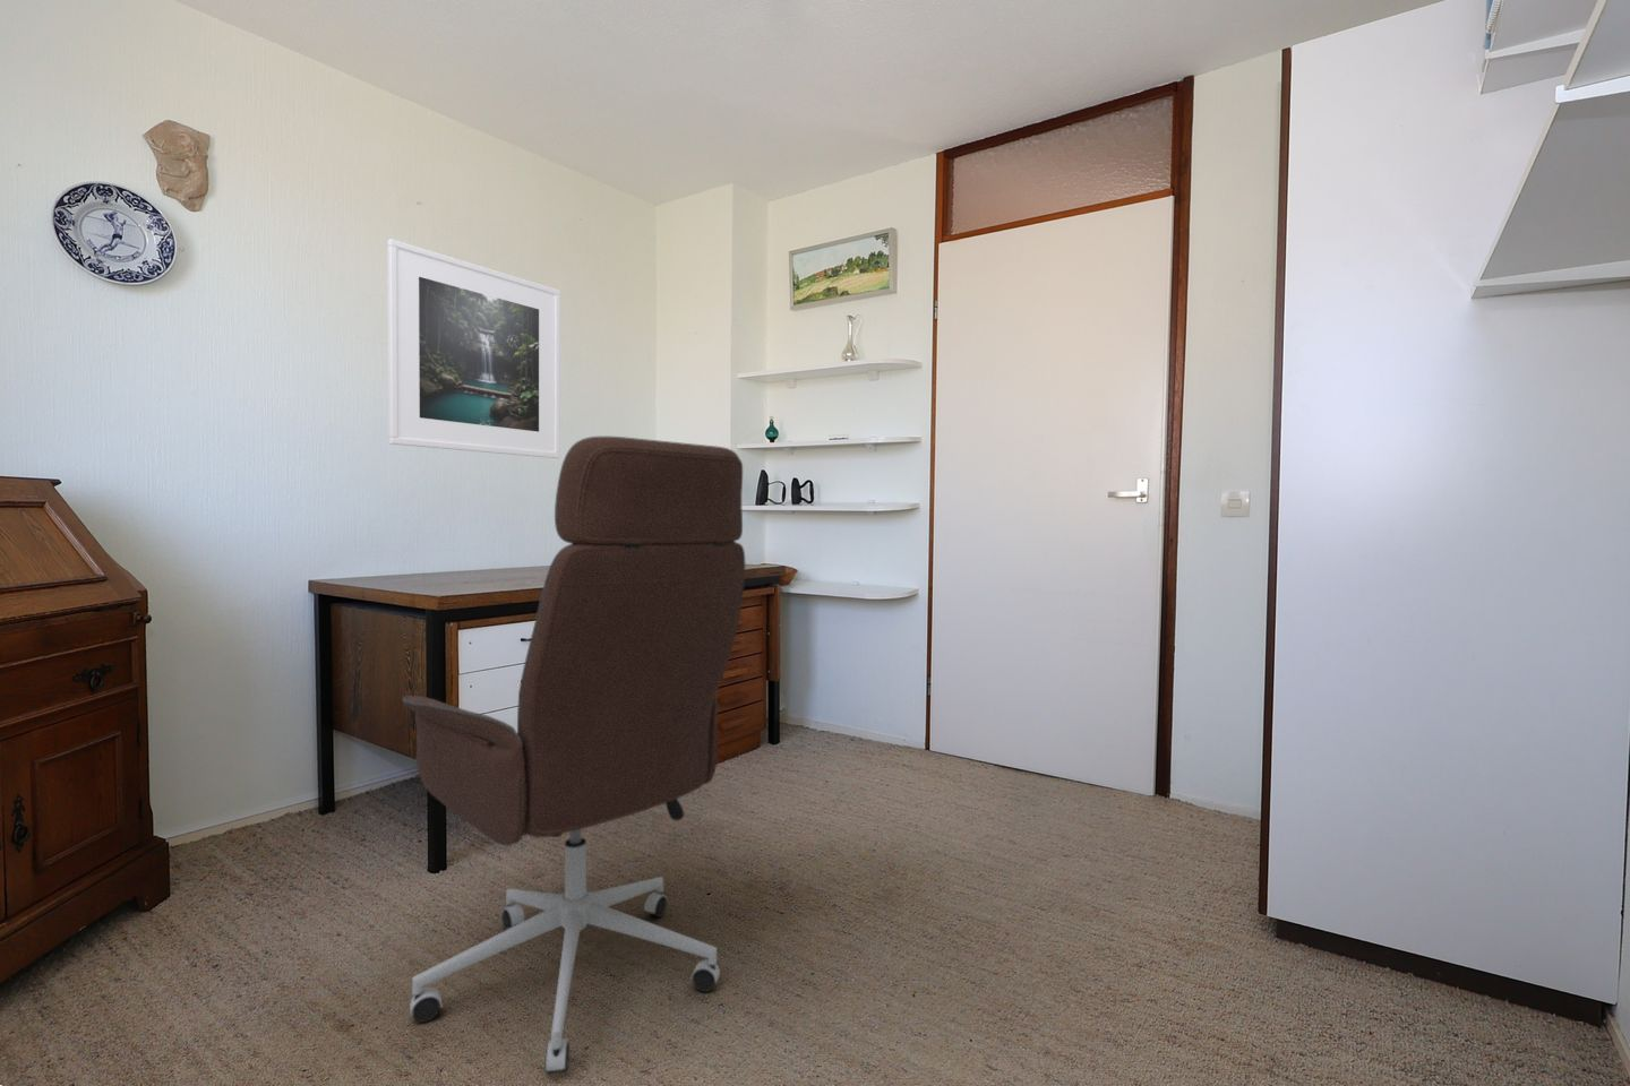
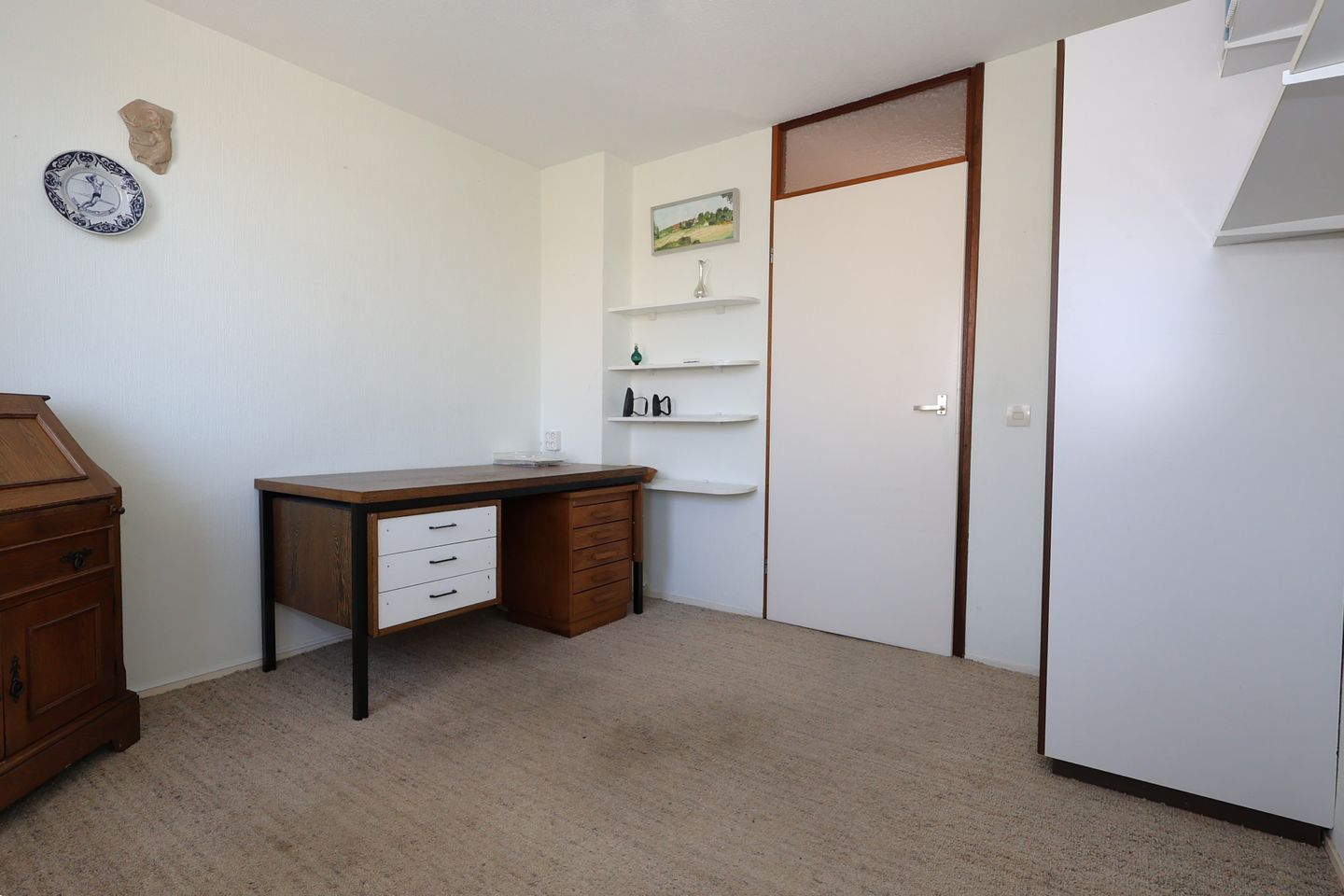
- office chair (583, 719)
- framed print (483, 360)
